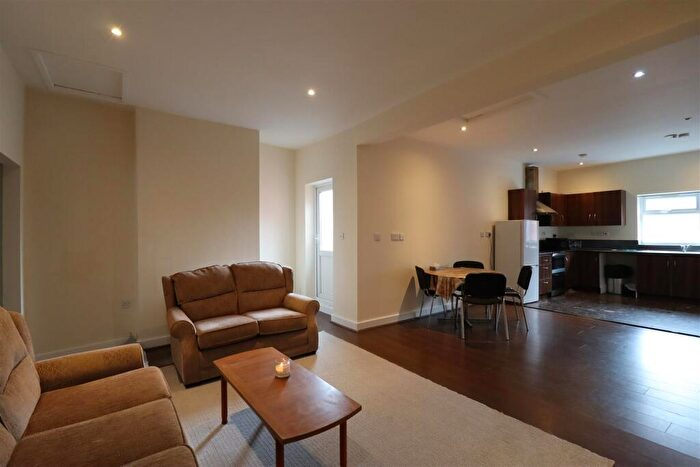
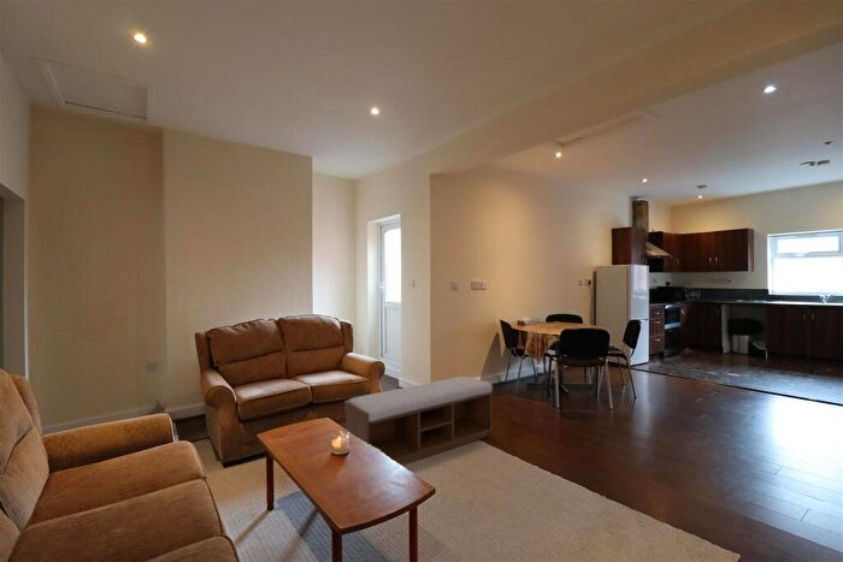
+ bench (424, 418)
